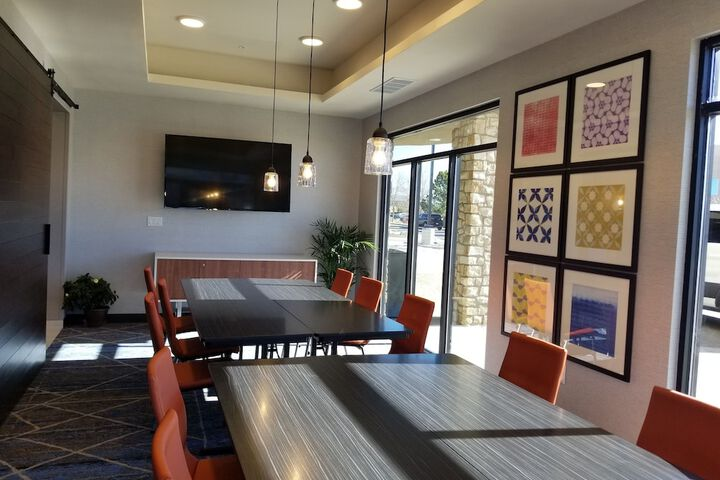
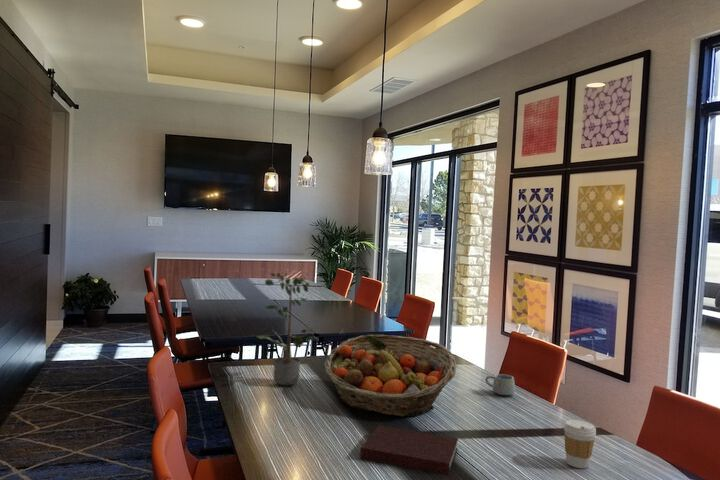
+ potted plant (288, 325)
+ mug (500, 384)
+ notebook (410, 448)
+ coffee cup (578, 443)
+ fruit basket (388, 372)
